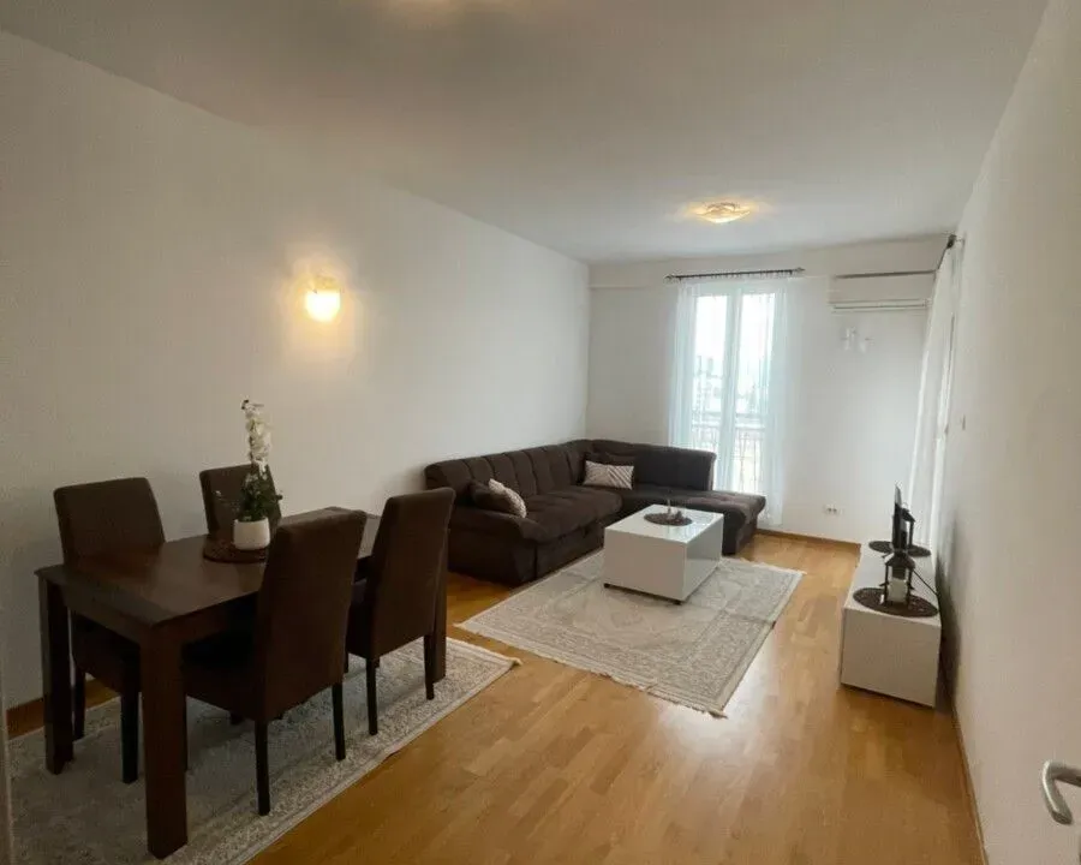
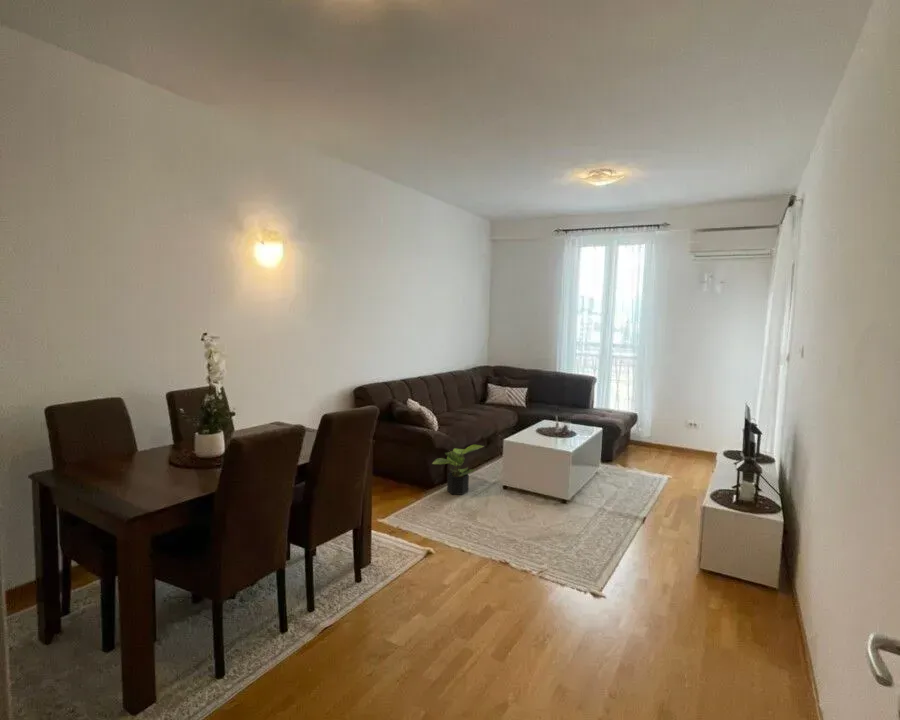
+ potted plant (460, 467)
